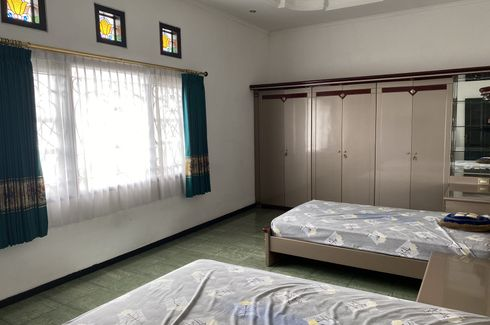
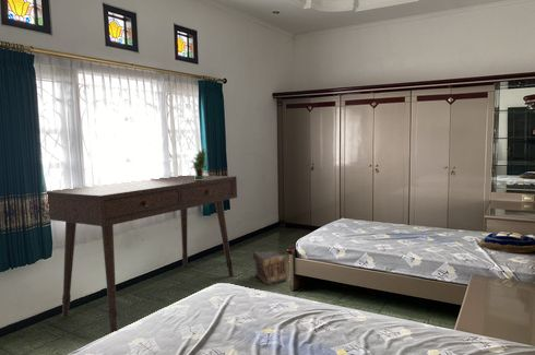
+ desk (148, 216)
+ pouch (271, 265)
+ potted plant (199, 163)
